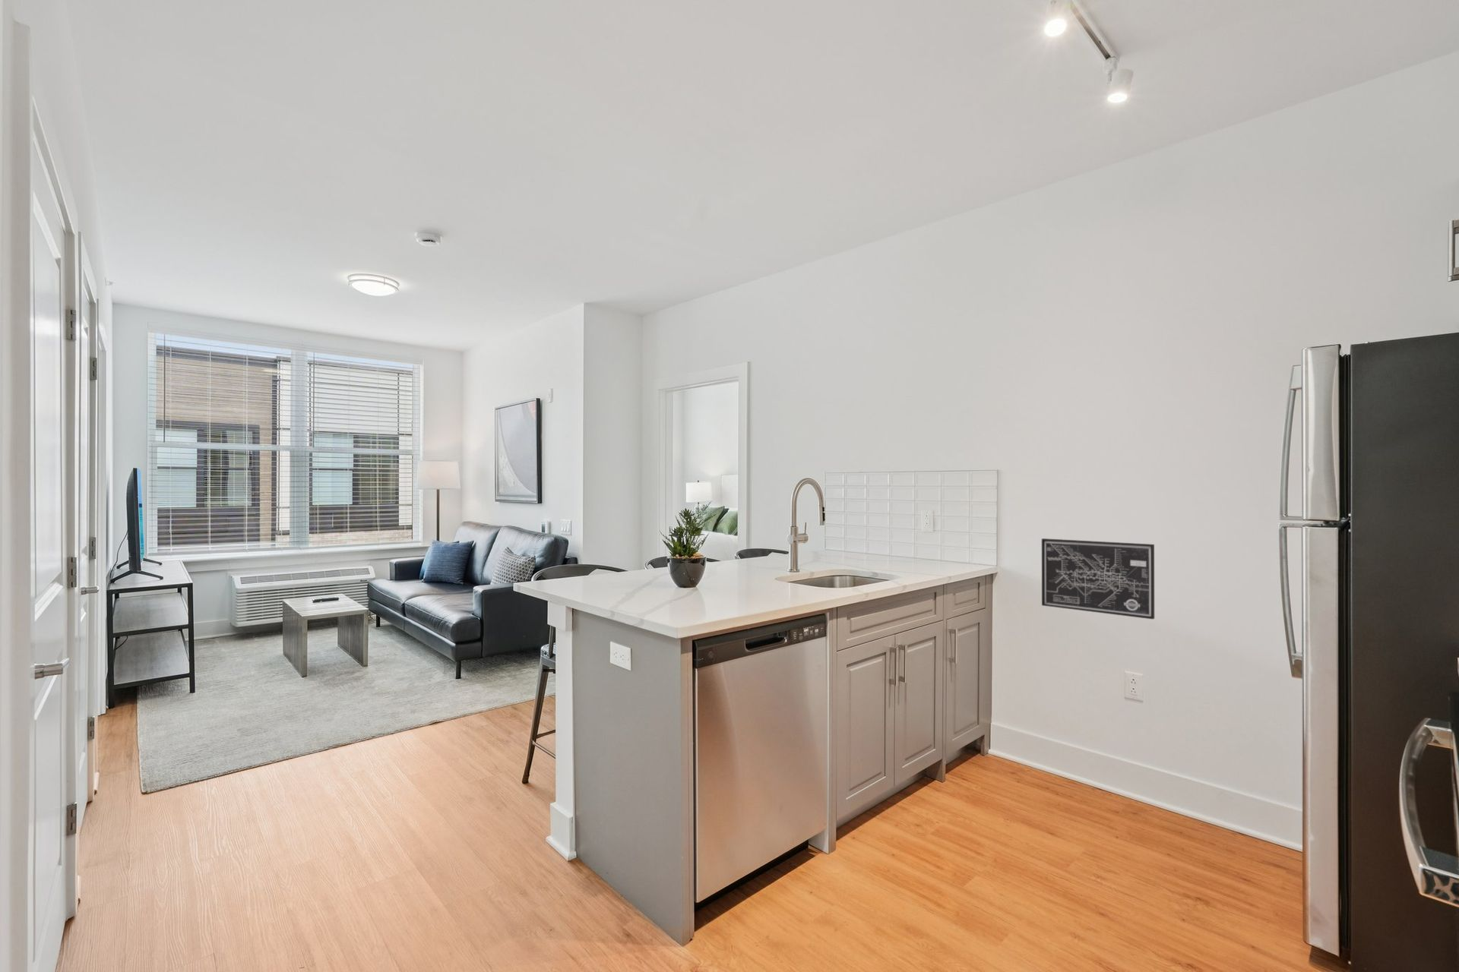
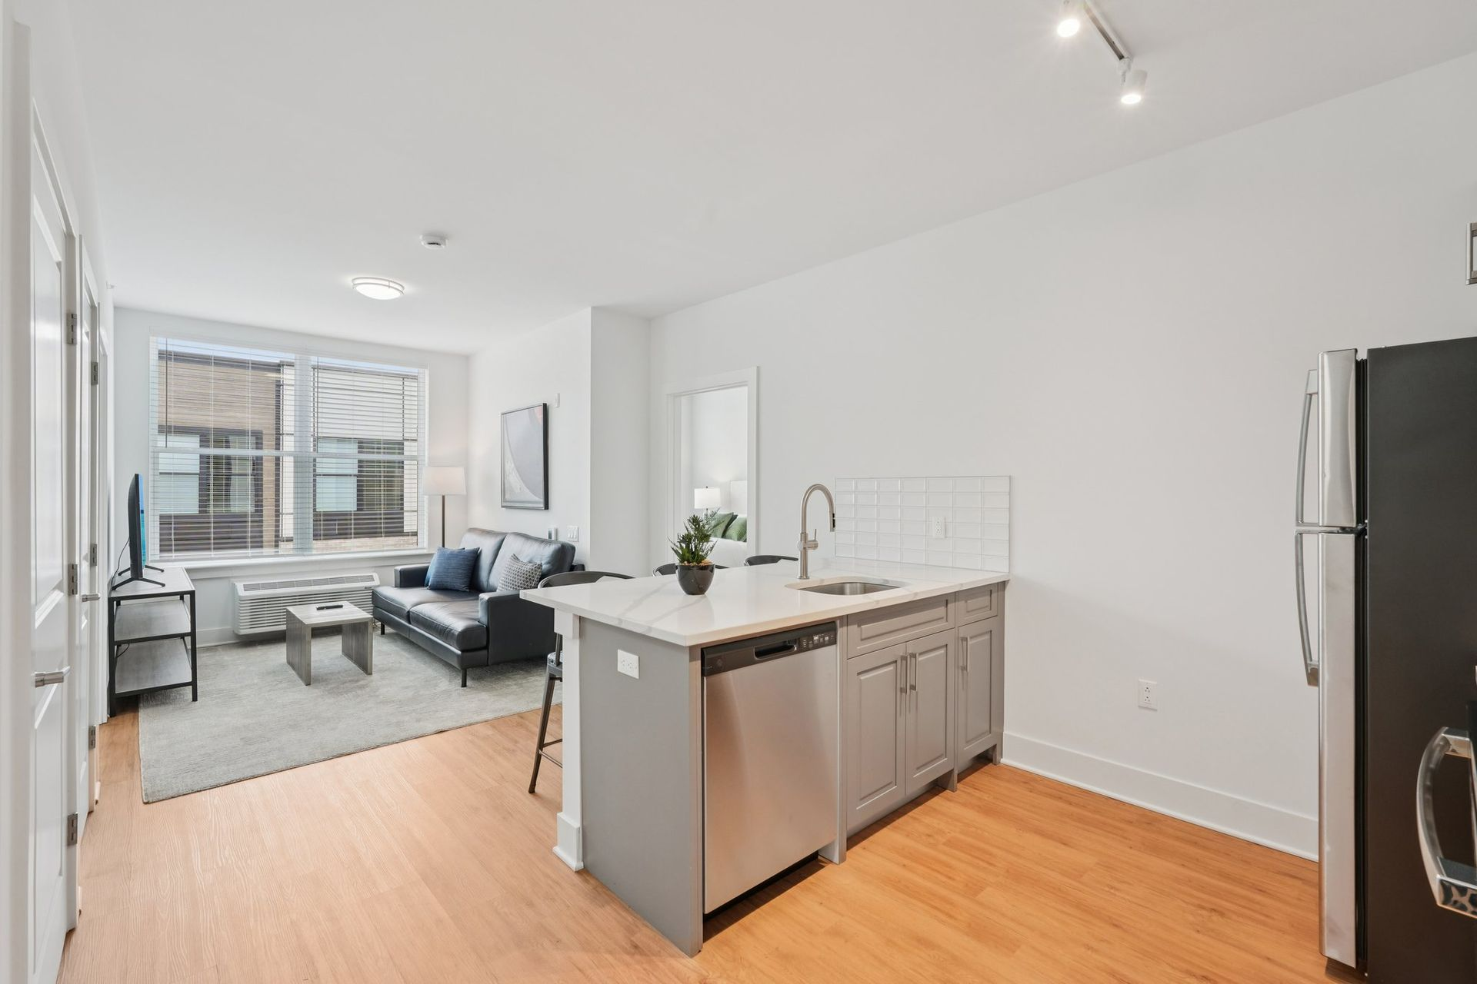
- wall art (1095, 576)
